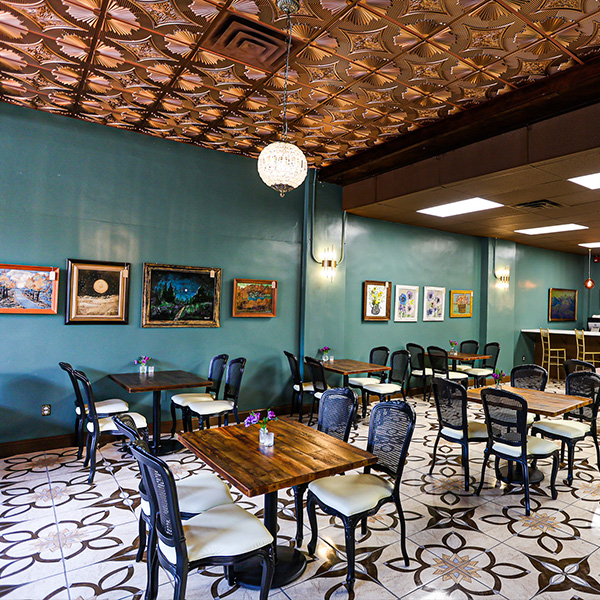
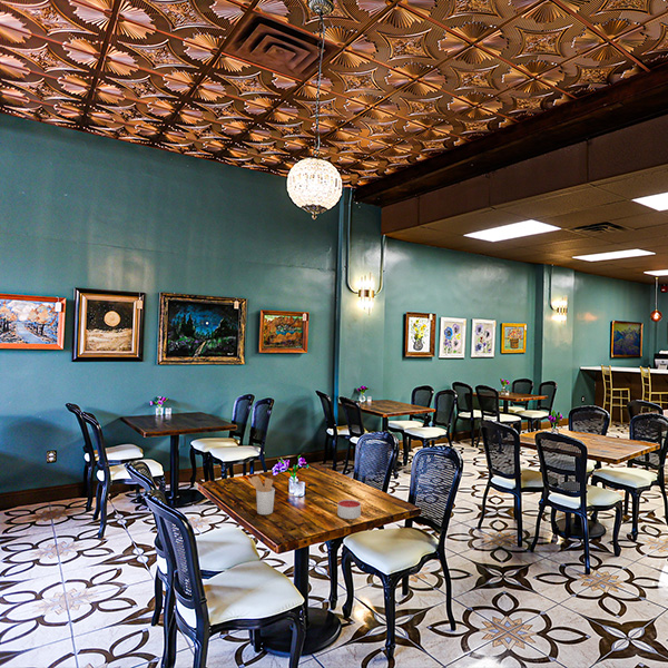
+ candle (348, 508)
+ utensil holder (261, 493)
